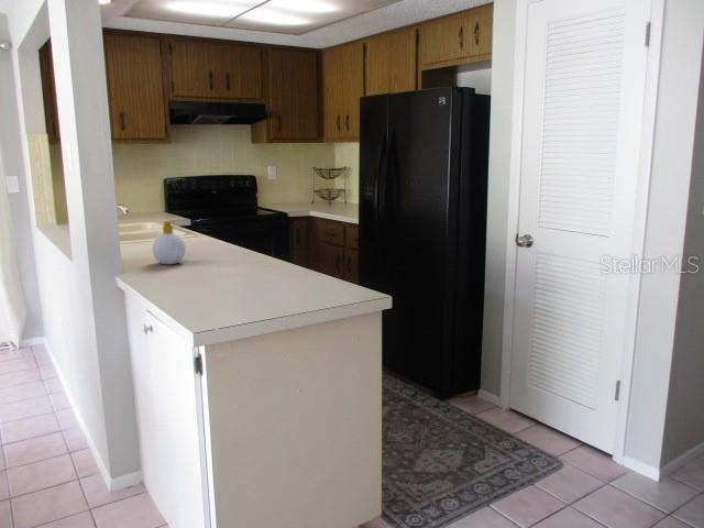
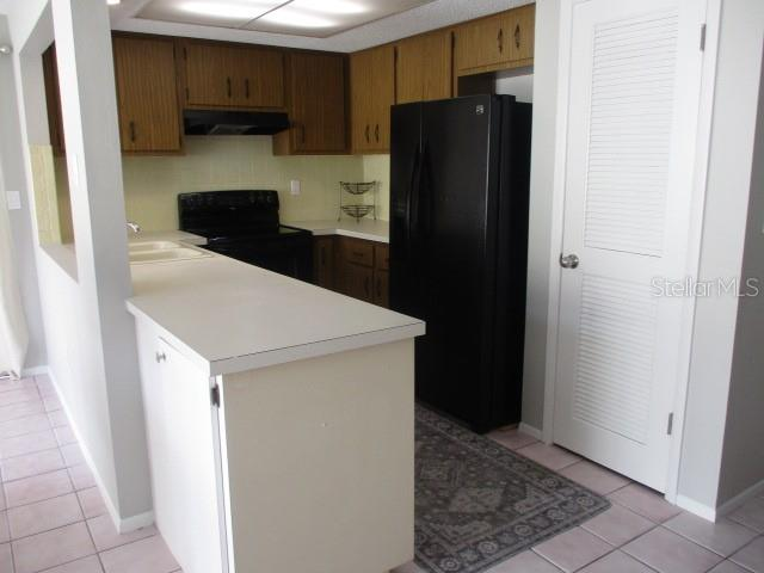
- soap bottle (168, 242)
